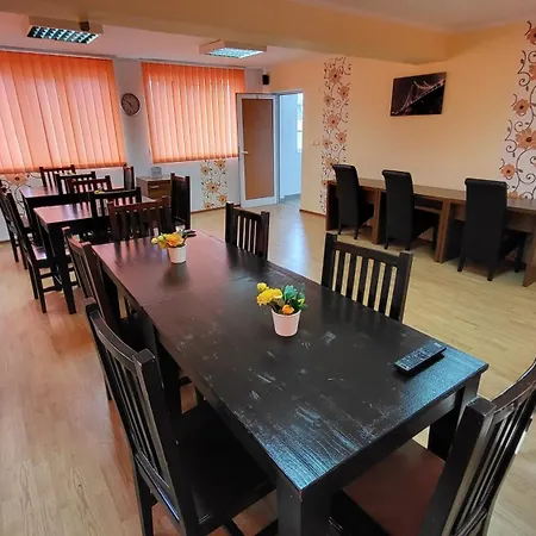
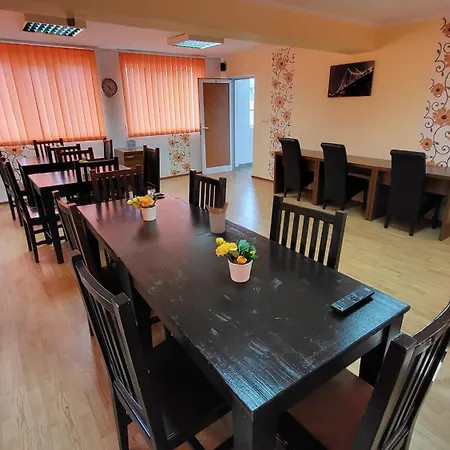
+ utensil holder (216, 217)
